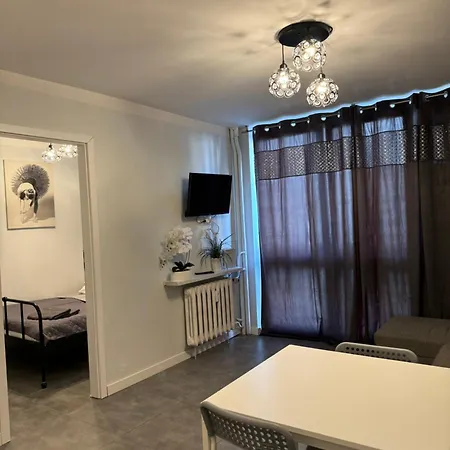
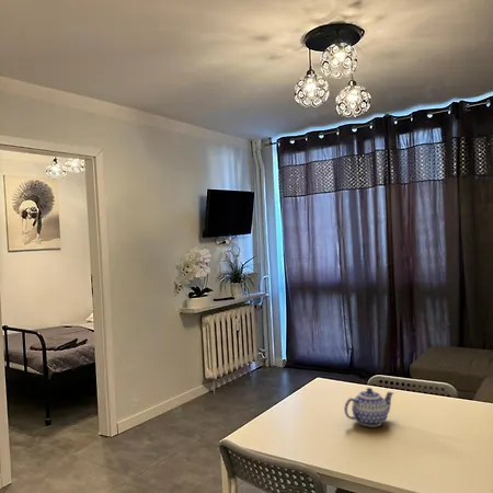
+ teapot (369, 404)
